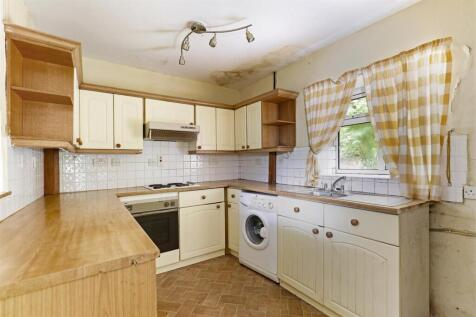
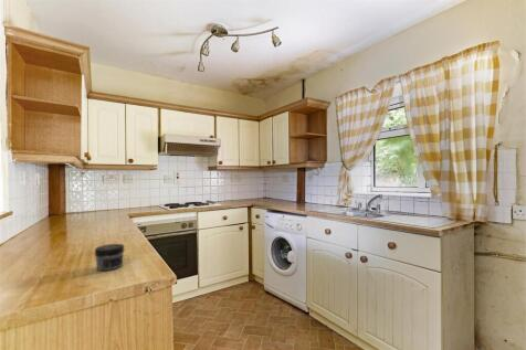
+ jar (109, 256)
